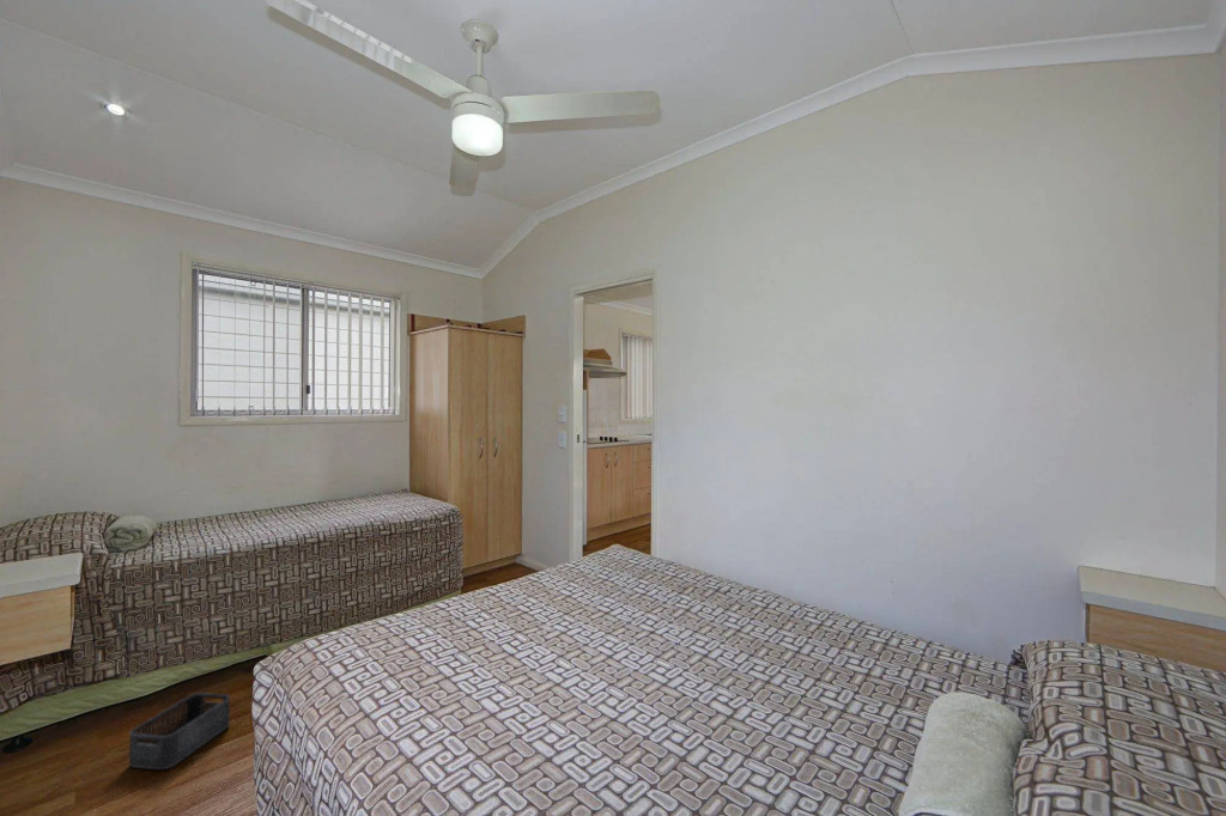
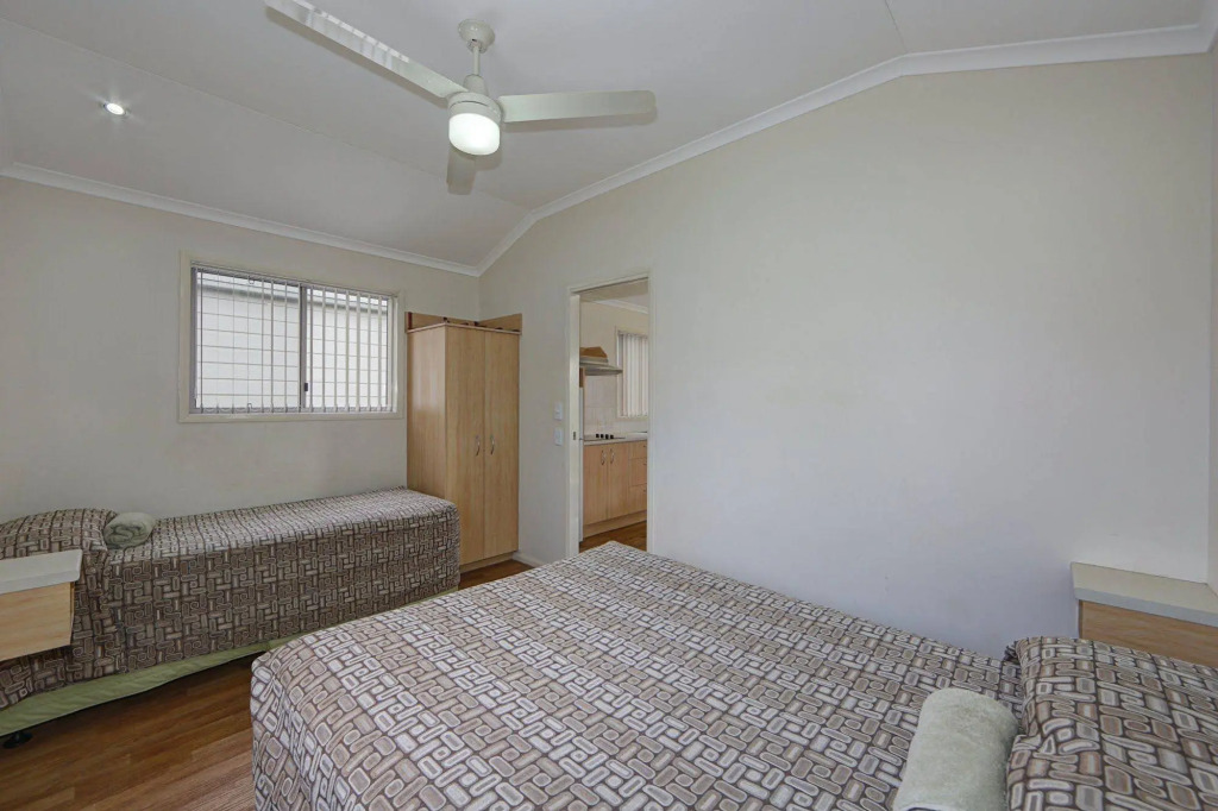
- storage bin (182, 729)
